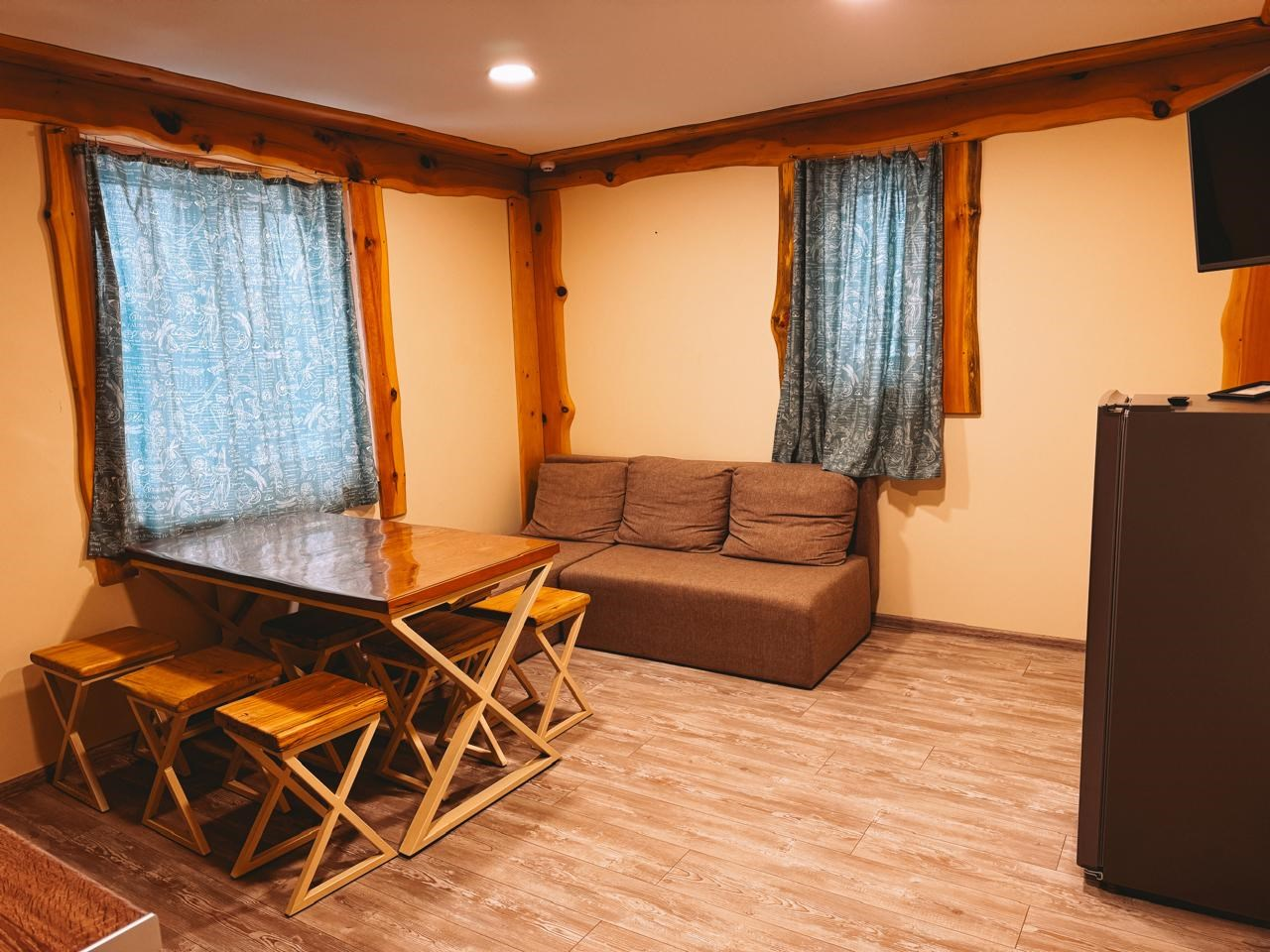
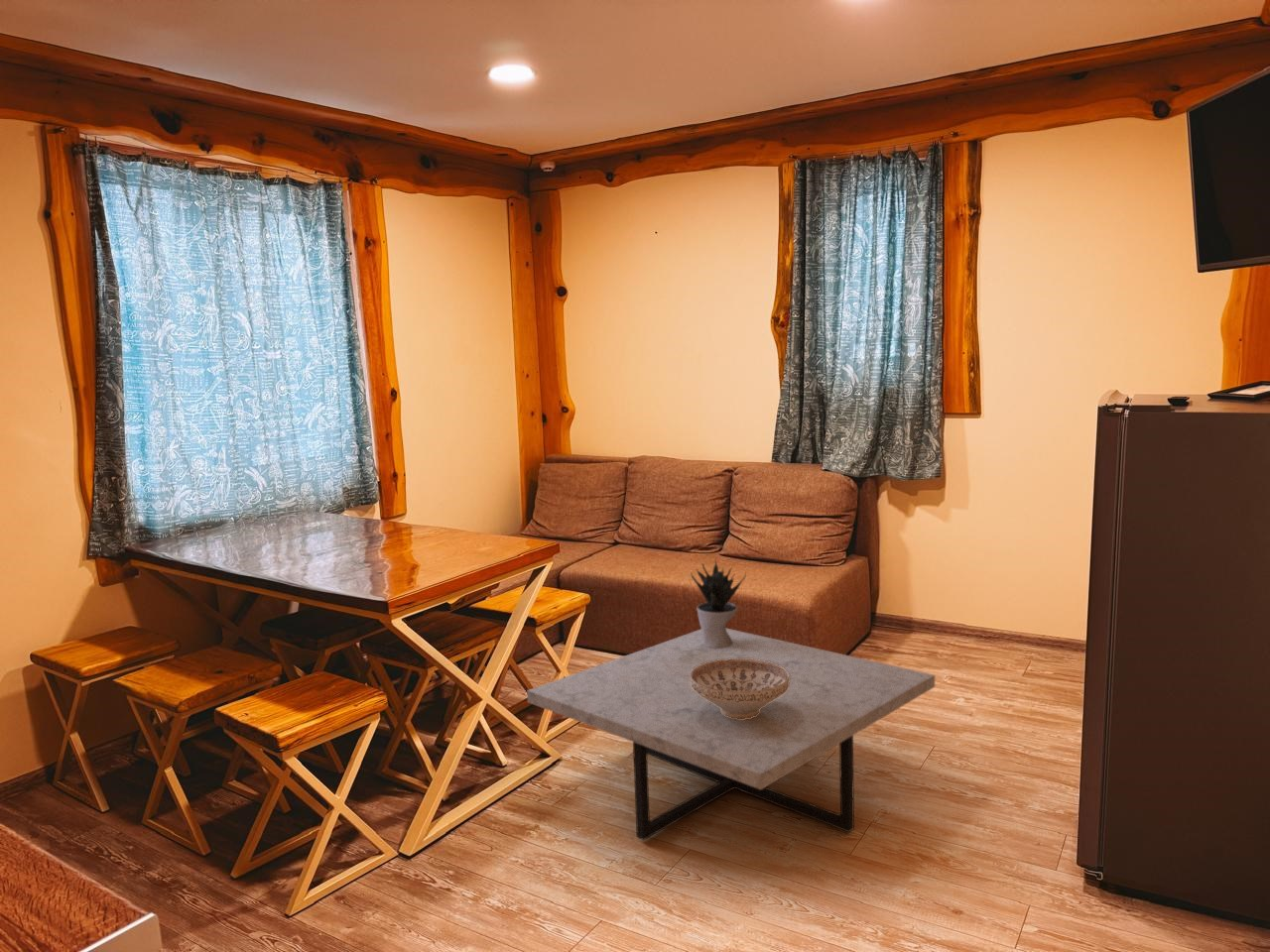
+ potted plant (716, 601)
+ decorative bowl (739, 691)
+ coffee table (732, 734)
